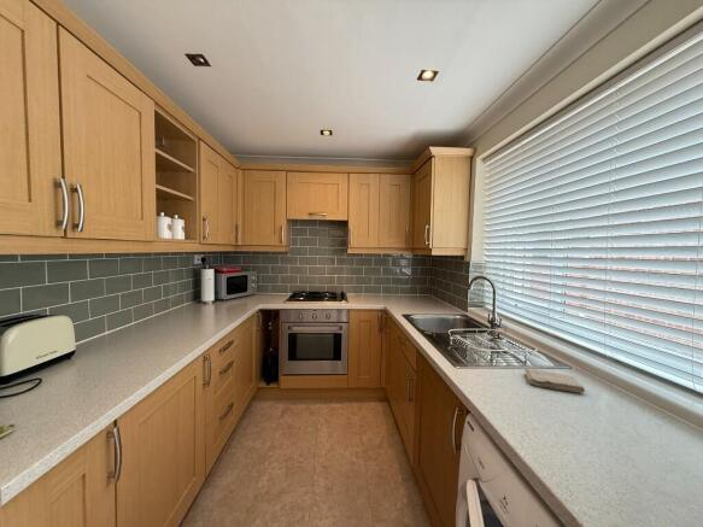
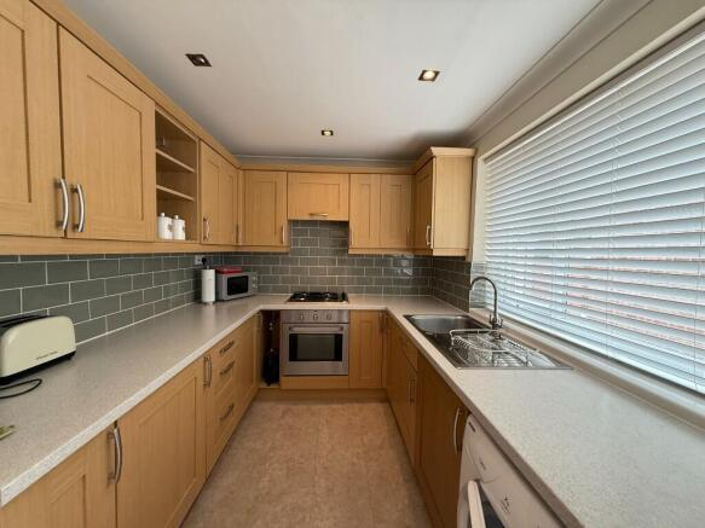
- washcloth (551, 379)
